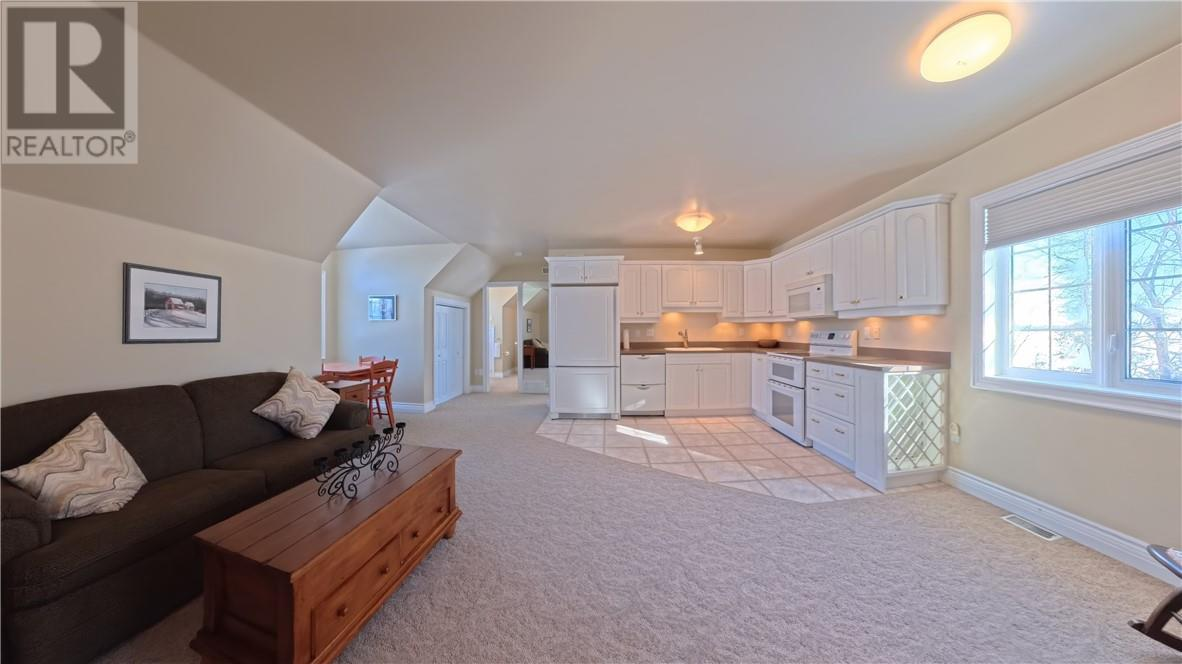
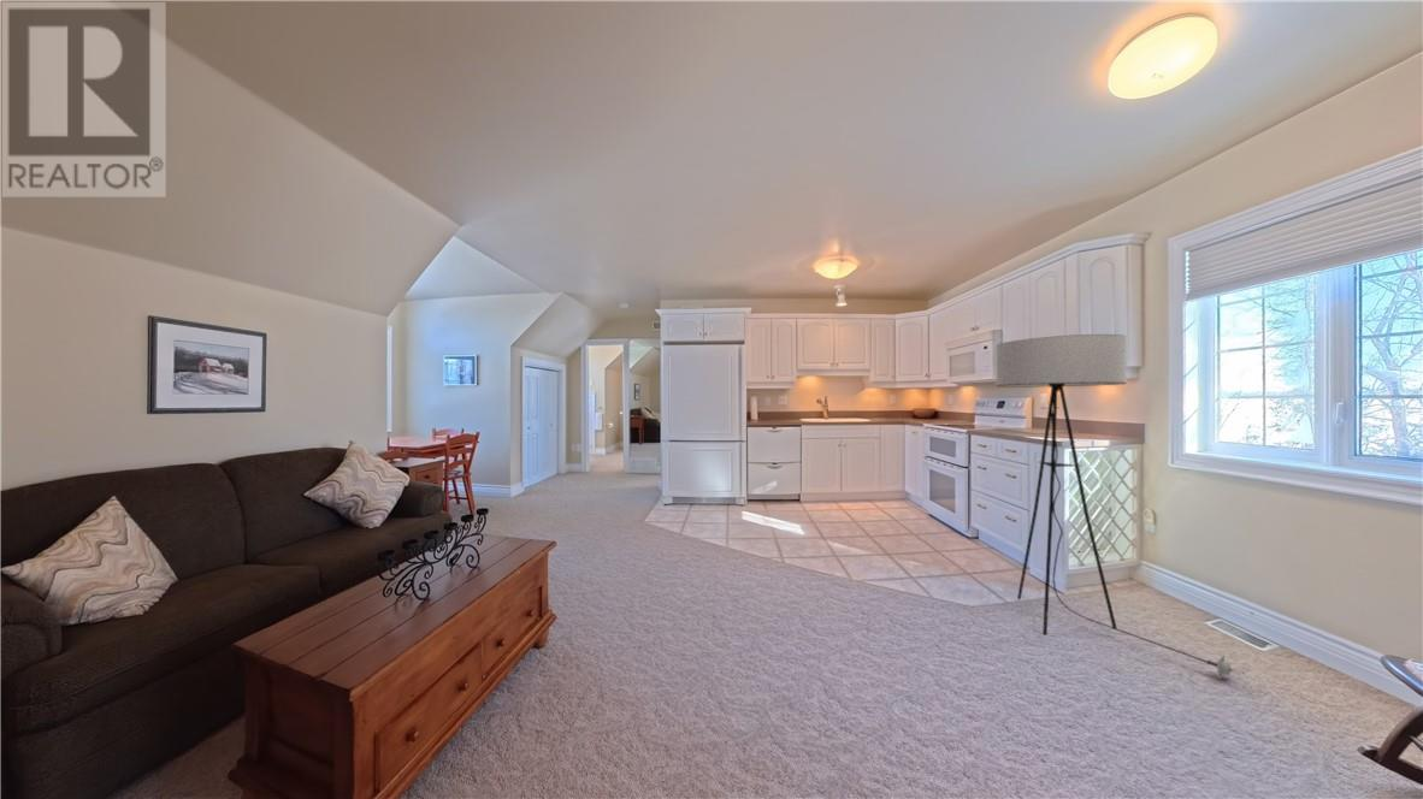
+ floor lamp (1082, 489)
